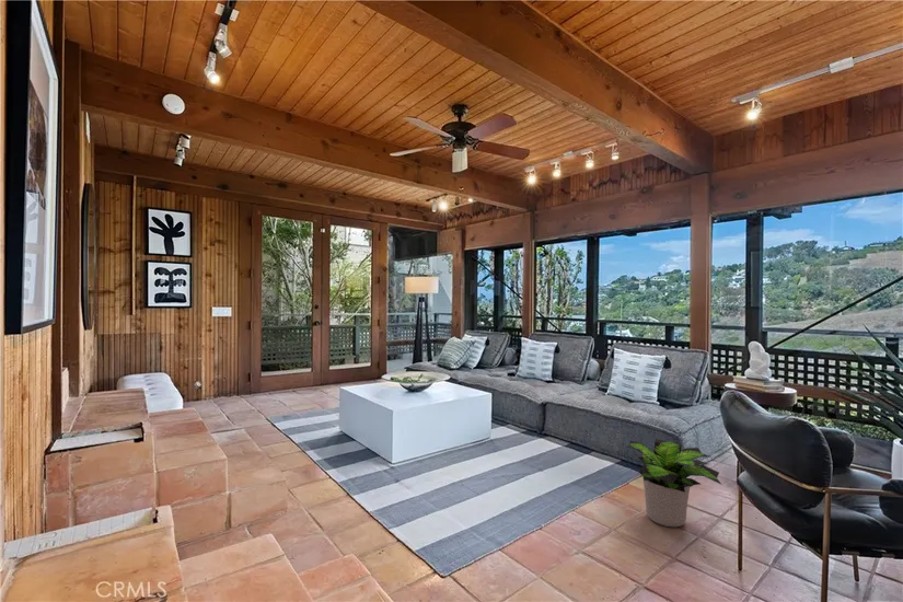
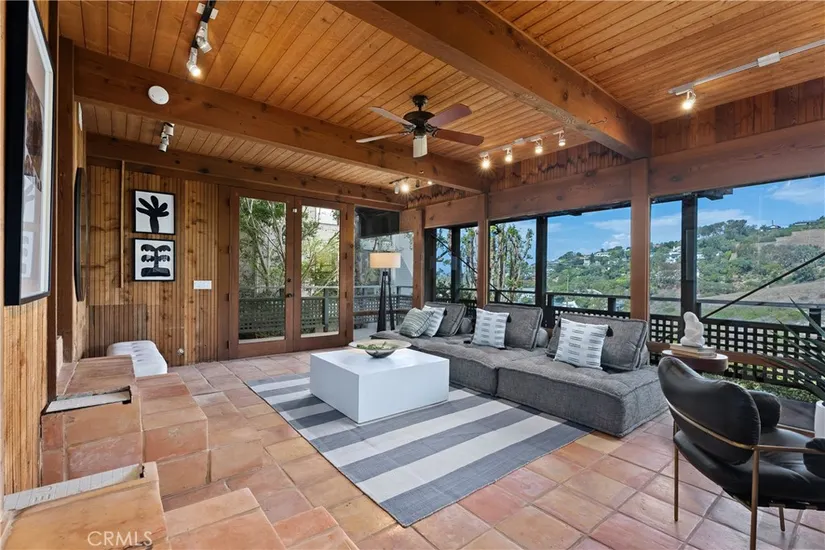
- potted plant (670, 487)
